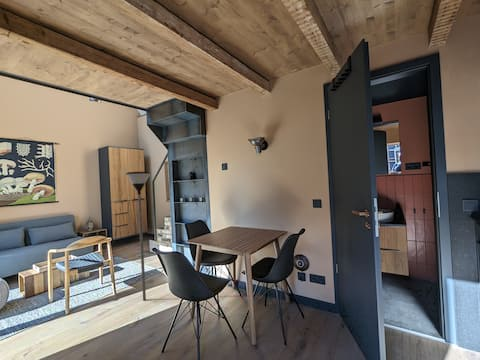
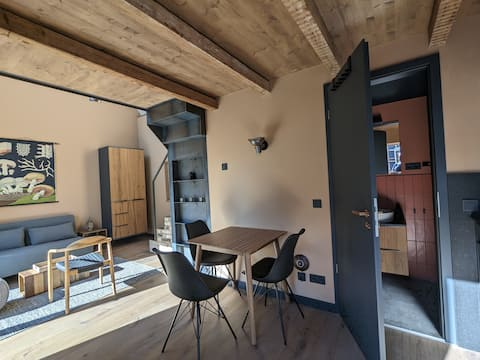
- floor lamp (141, 235)
